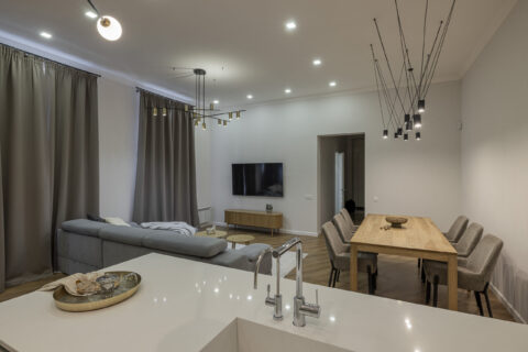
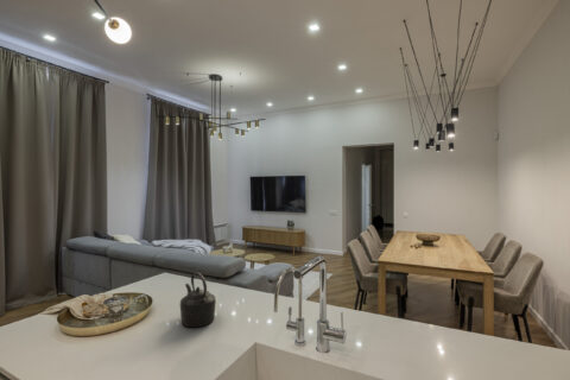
+ kettle (195, 293)
